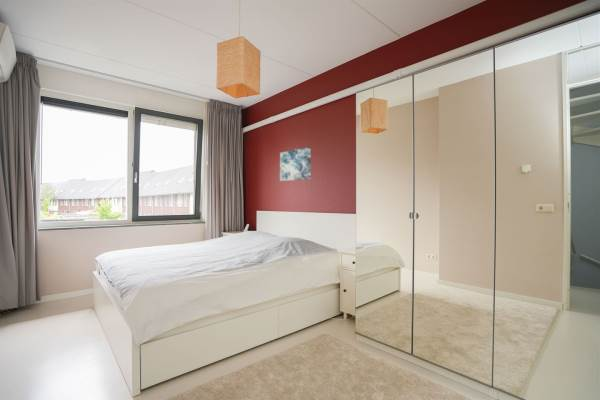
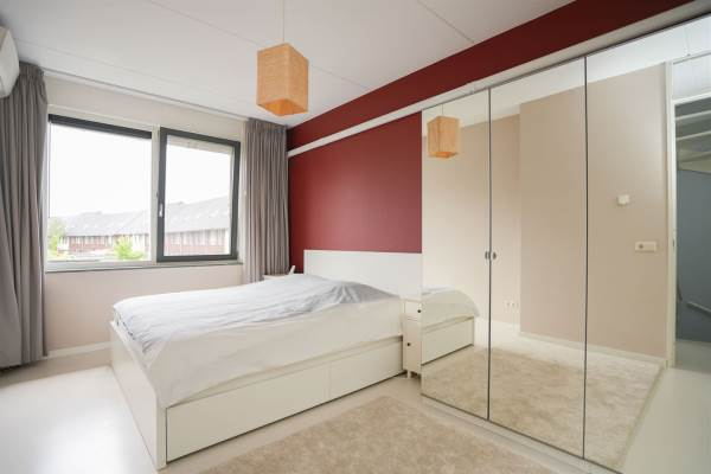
- wall art (294, 165)
